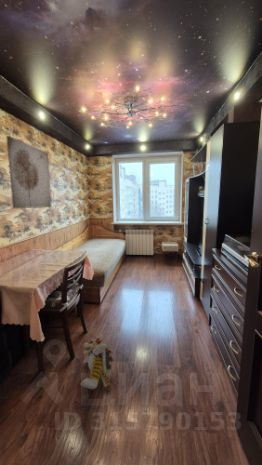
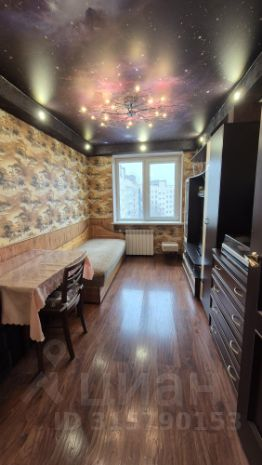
- wall art (32, 177)
- plush toy (94, 356)
